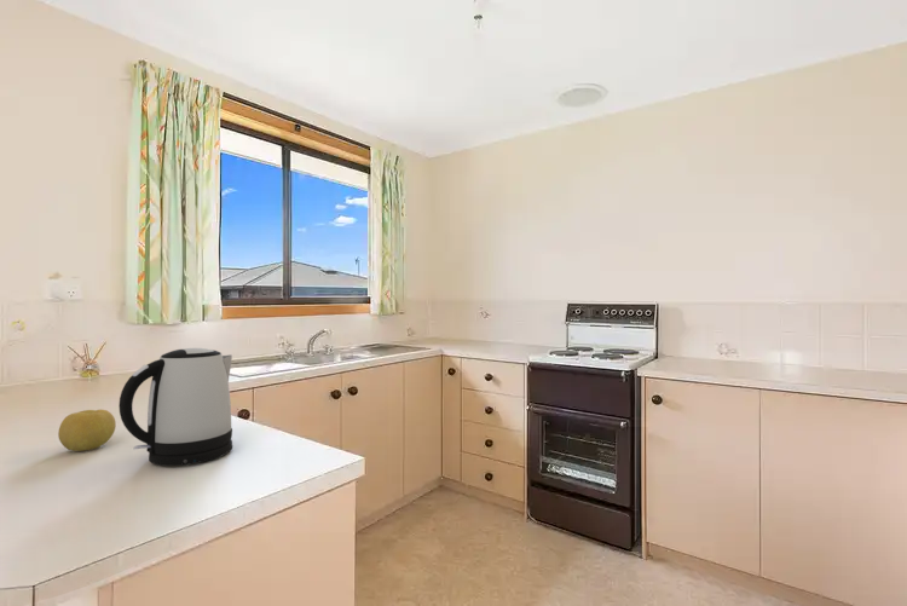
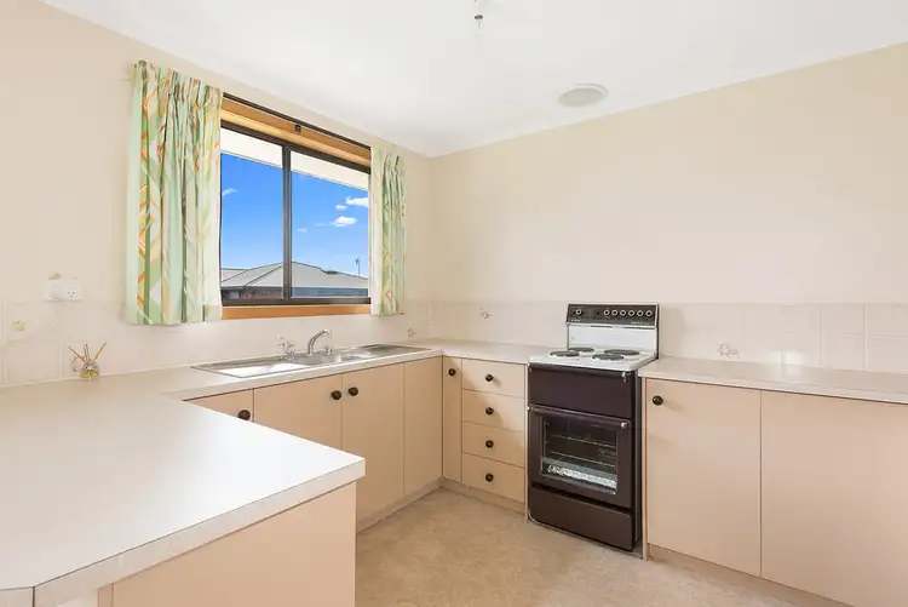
- fruit (87, 428)
- kettle (180, 403)
